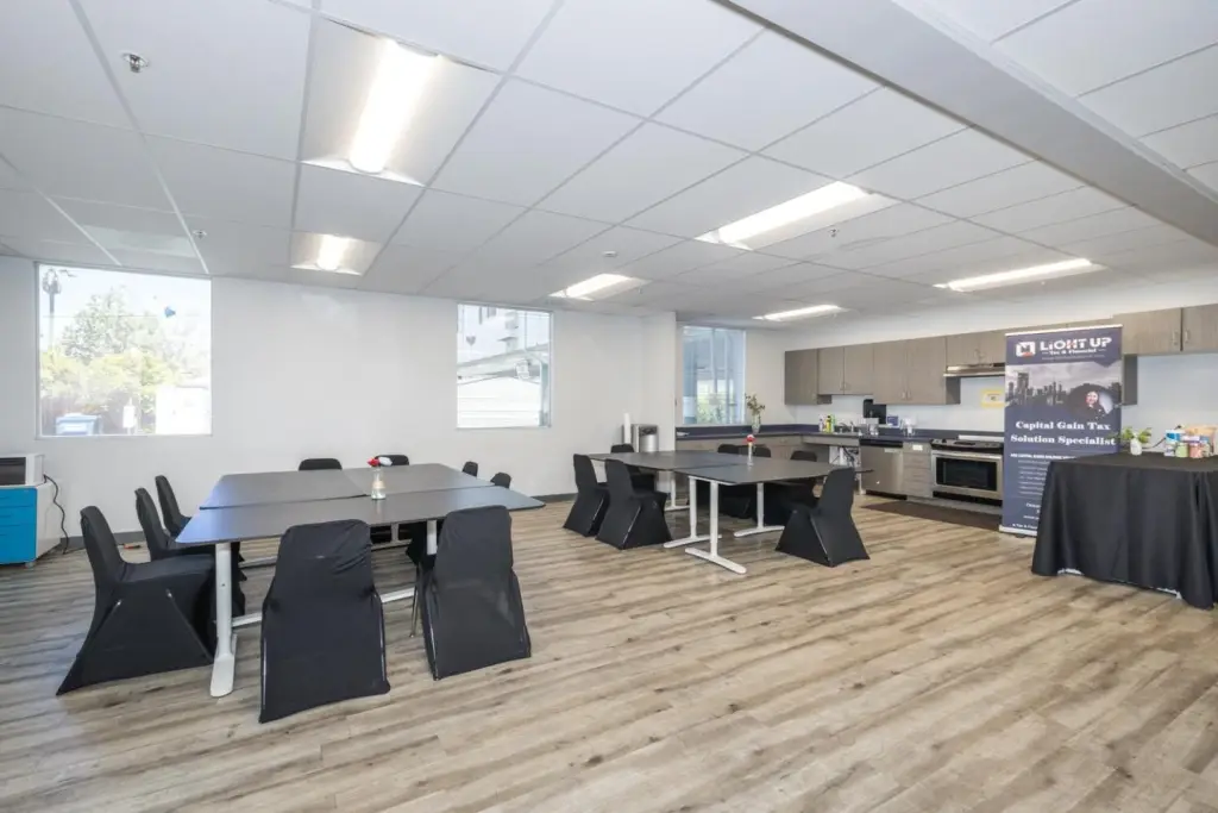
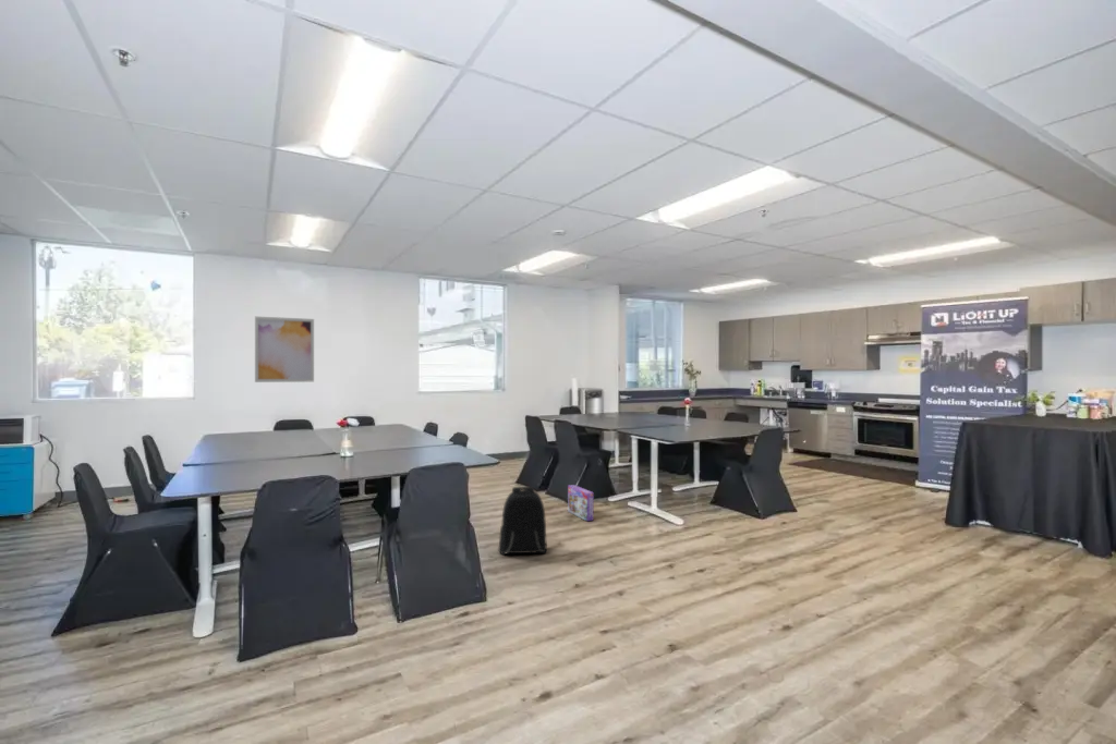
+ backpack (522, 517)
+ wall art (284, 350)
+ box (580, 502)
